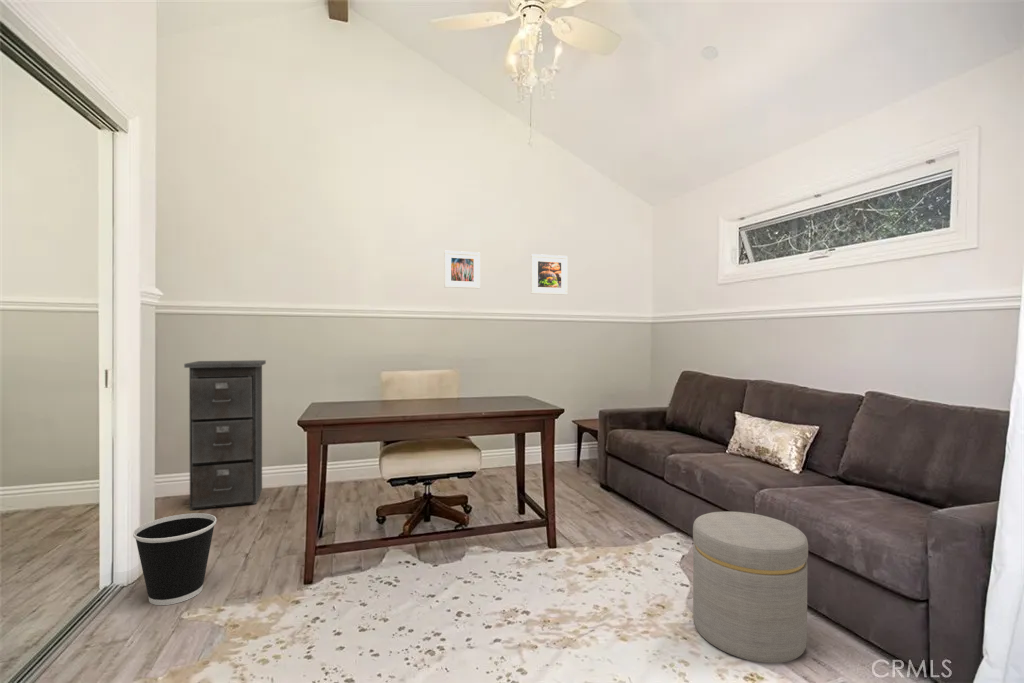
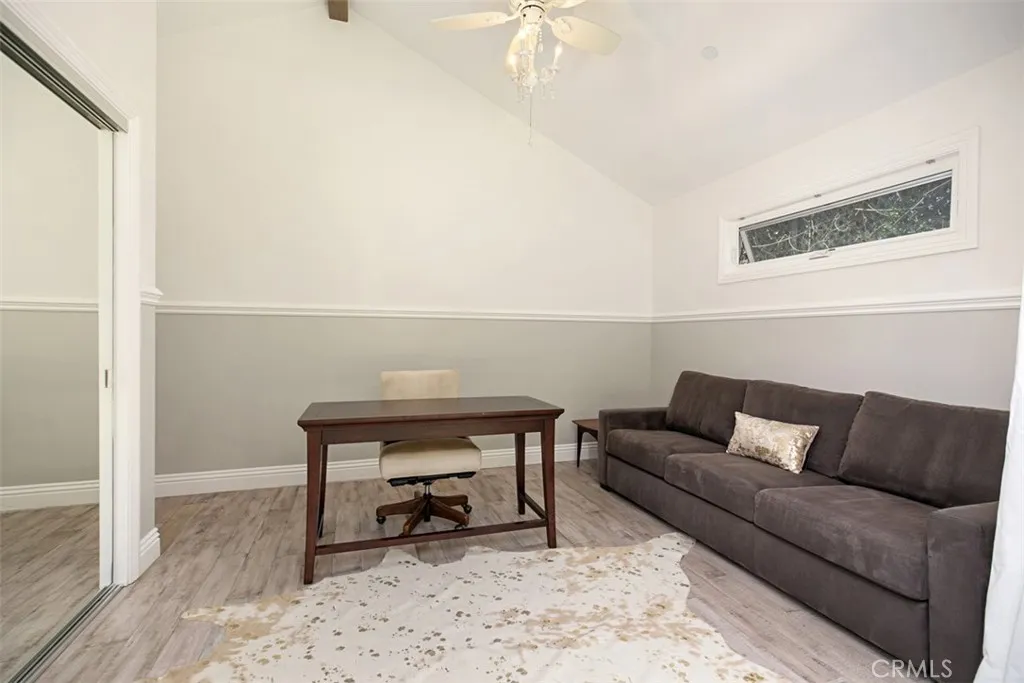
- filing cabinet (227, 431)
- wastebasket (176, 559)
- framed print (462, 269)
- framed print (549, 274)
- ottoman (747, 579)
